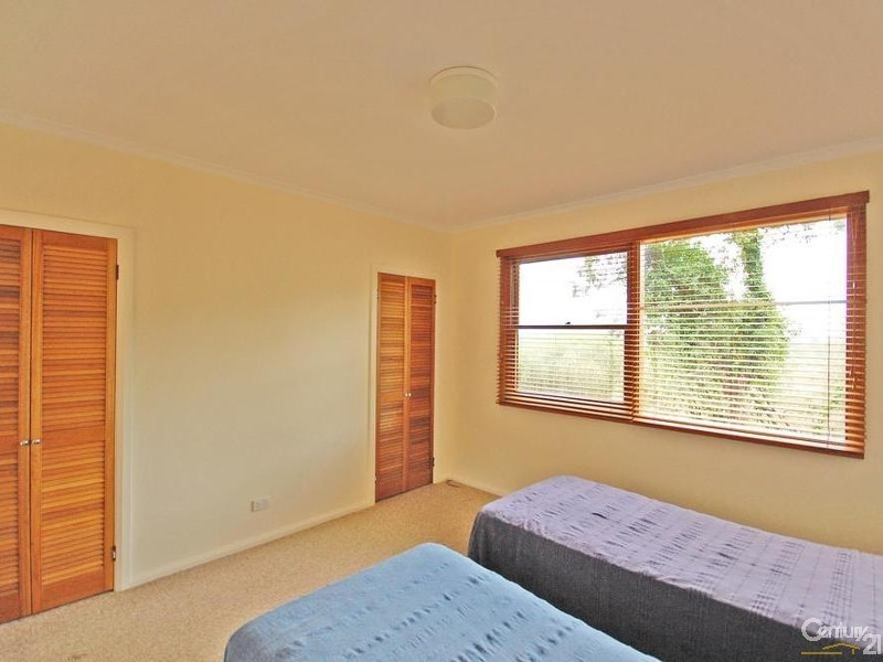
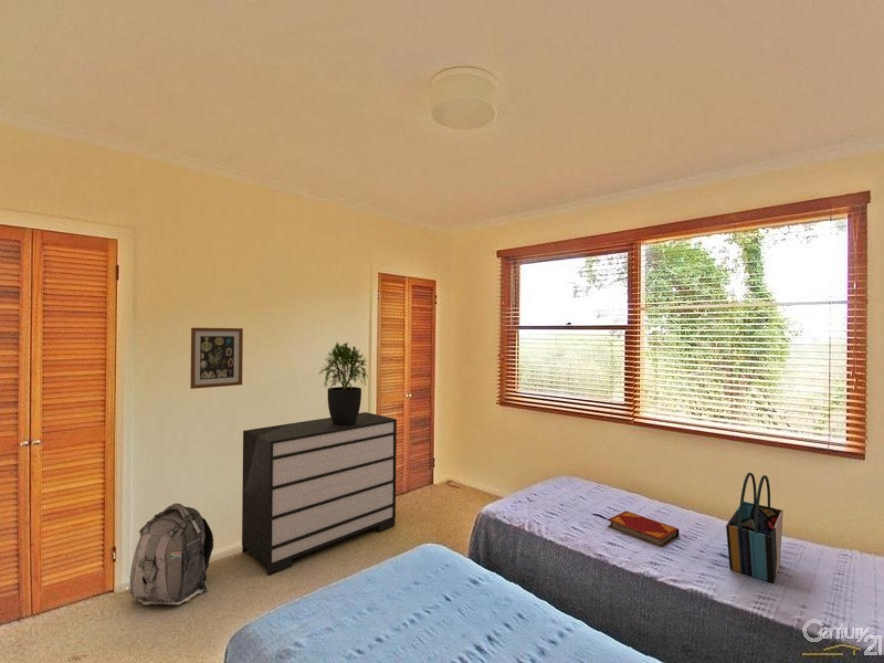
+ hardback book (642, 527)
+ wall art (218, 357)
+ potted plant (346, 381)
+ backpack (175, 548)
+ tote bag (755, 520)
+ dresser (324, 481)
